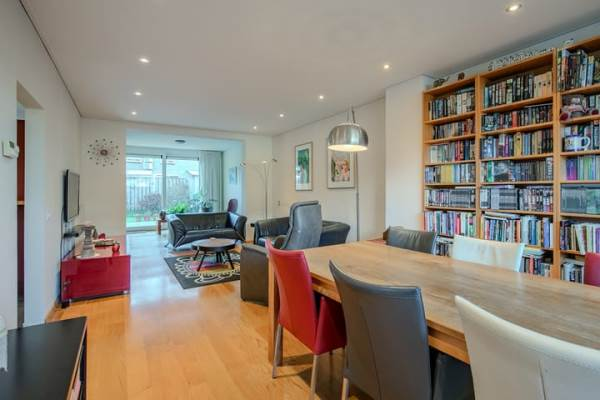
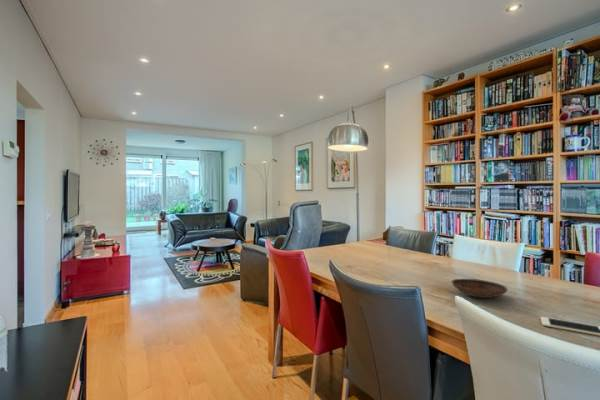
+ cell phone (572, 326)
+ bowl (478, 289)
